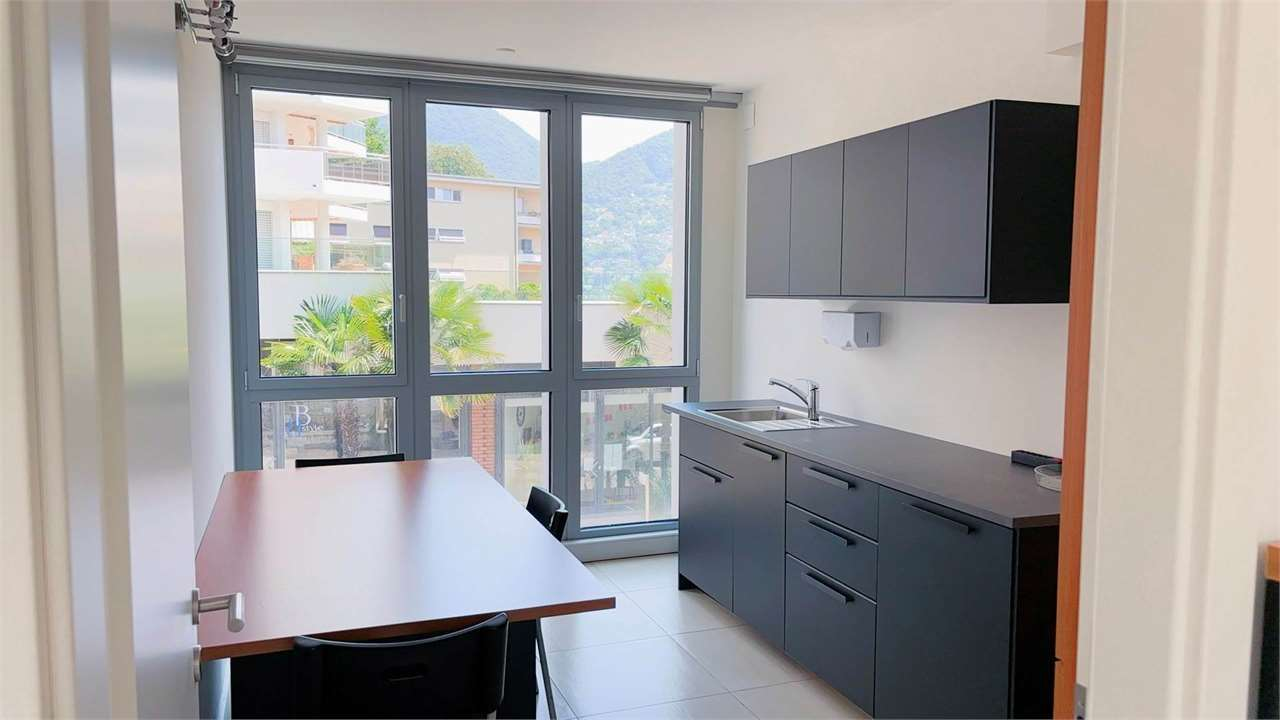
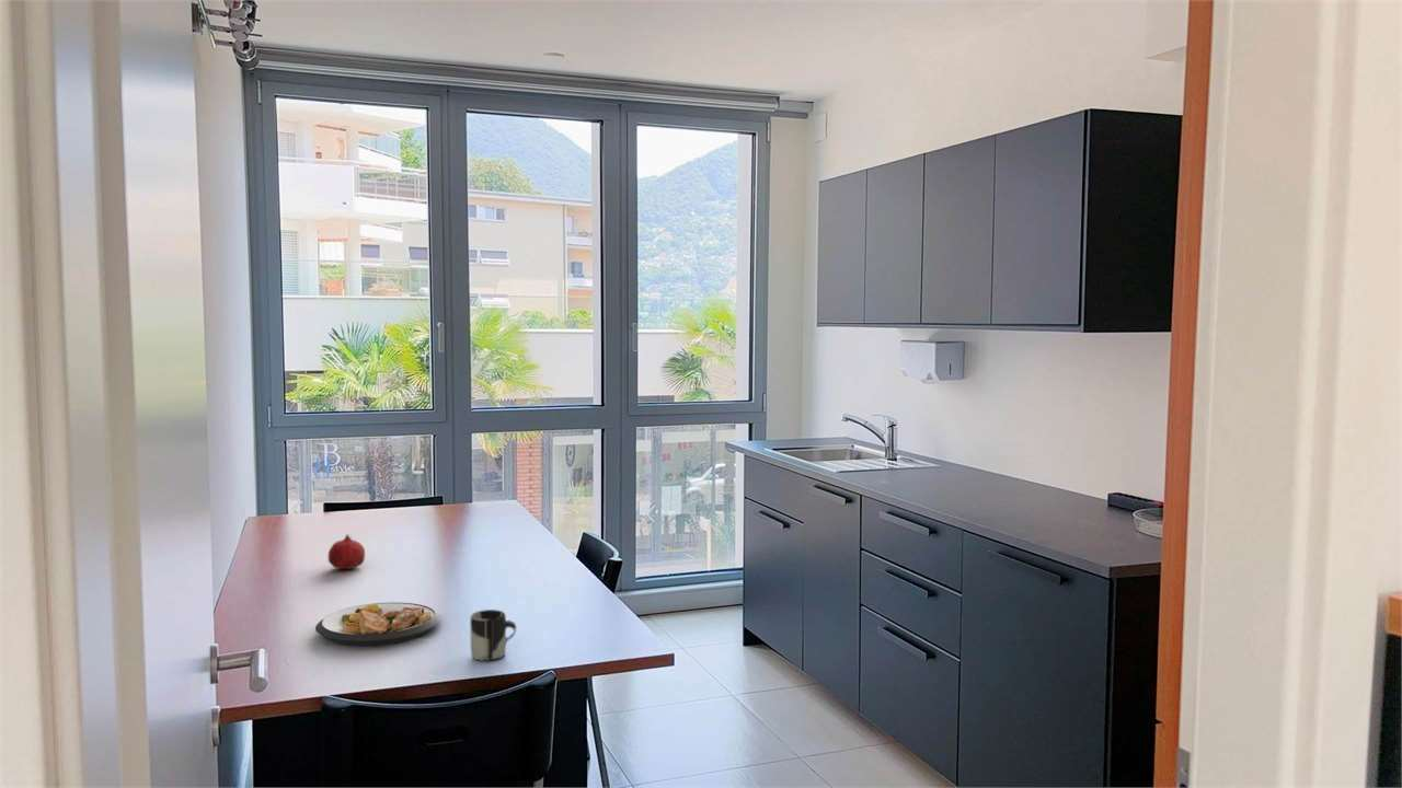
+ cup (494, 634)
+ plate (379, 618)
+ fruit (346, 551)
